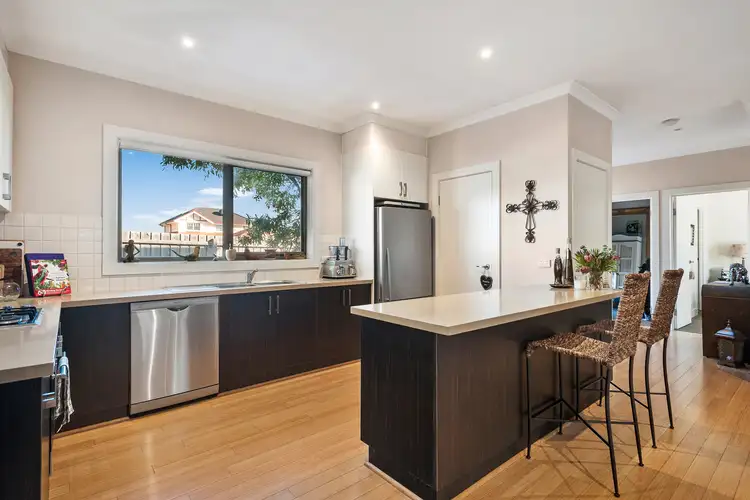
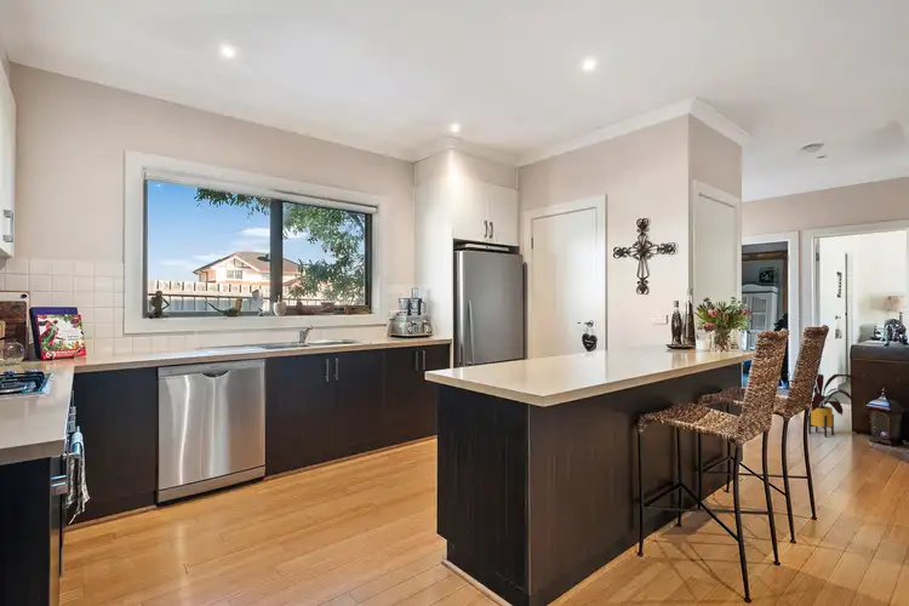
+ house plant (824, 401)
